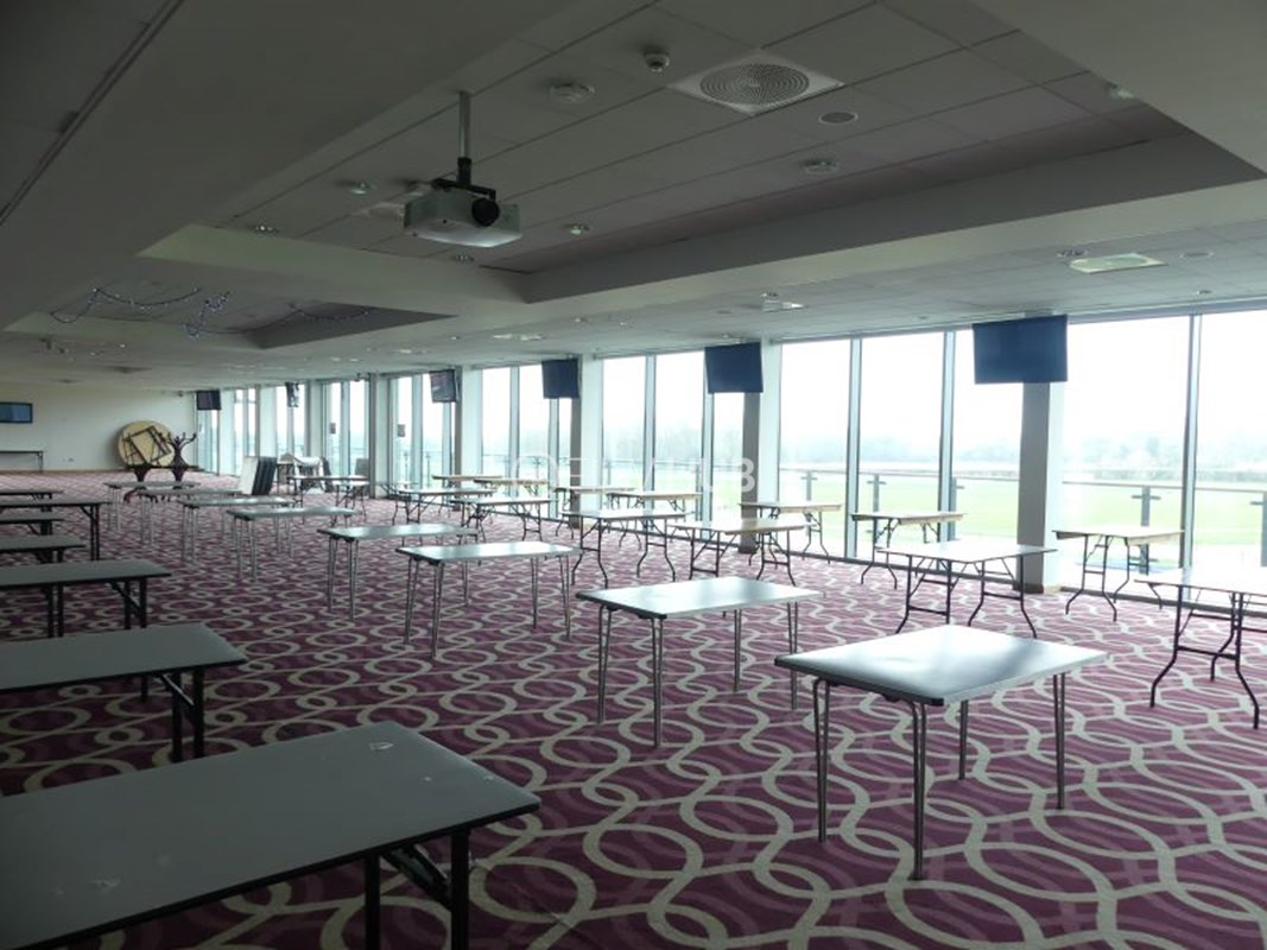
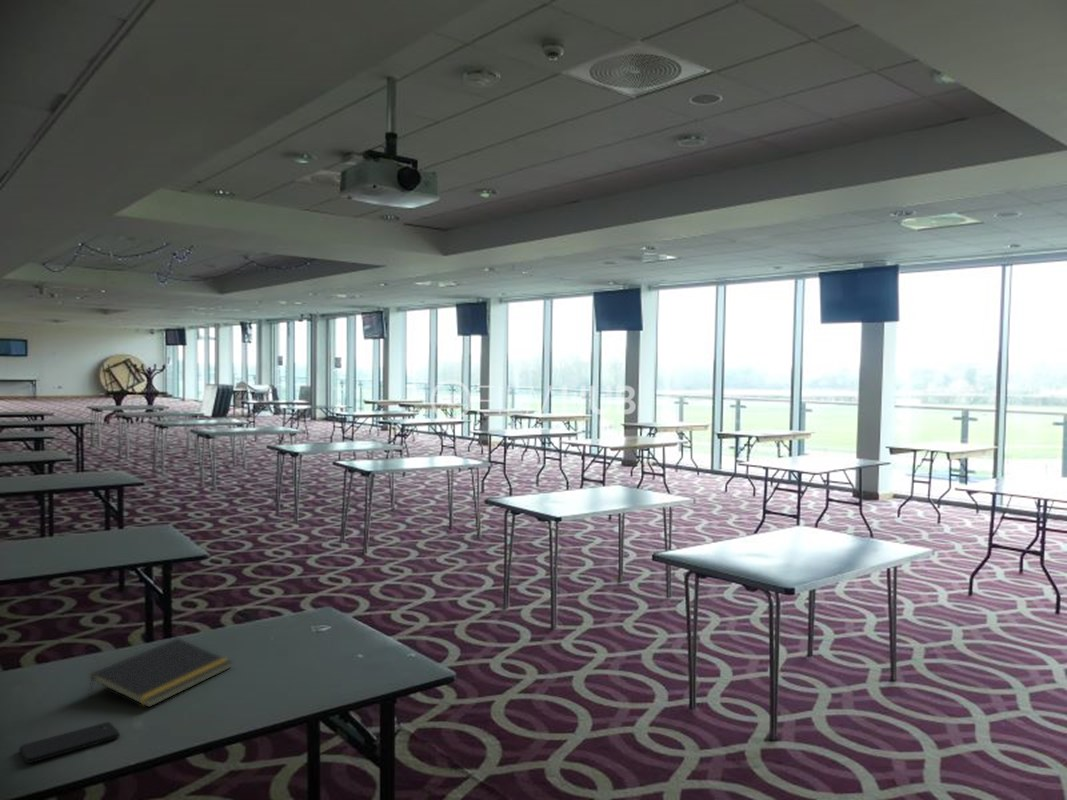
+ smartphone (70, 741)
+ notepad (164, 669)
